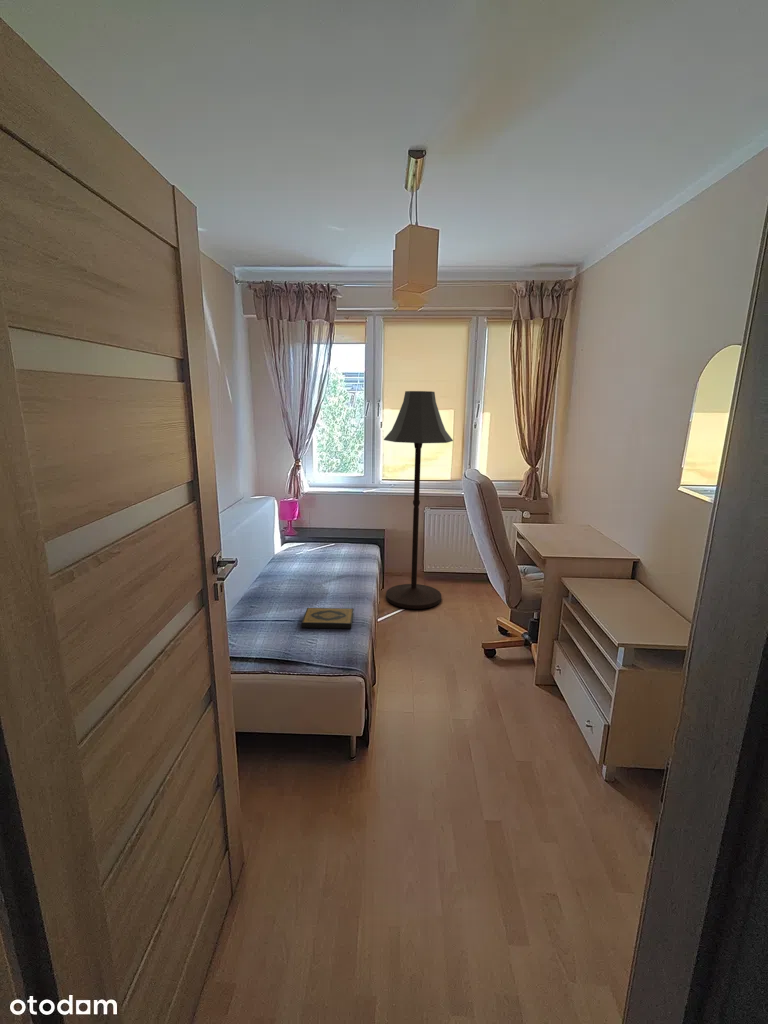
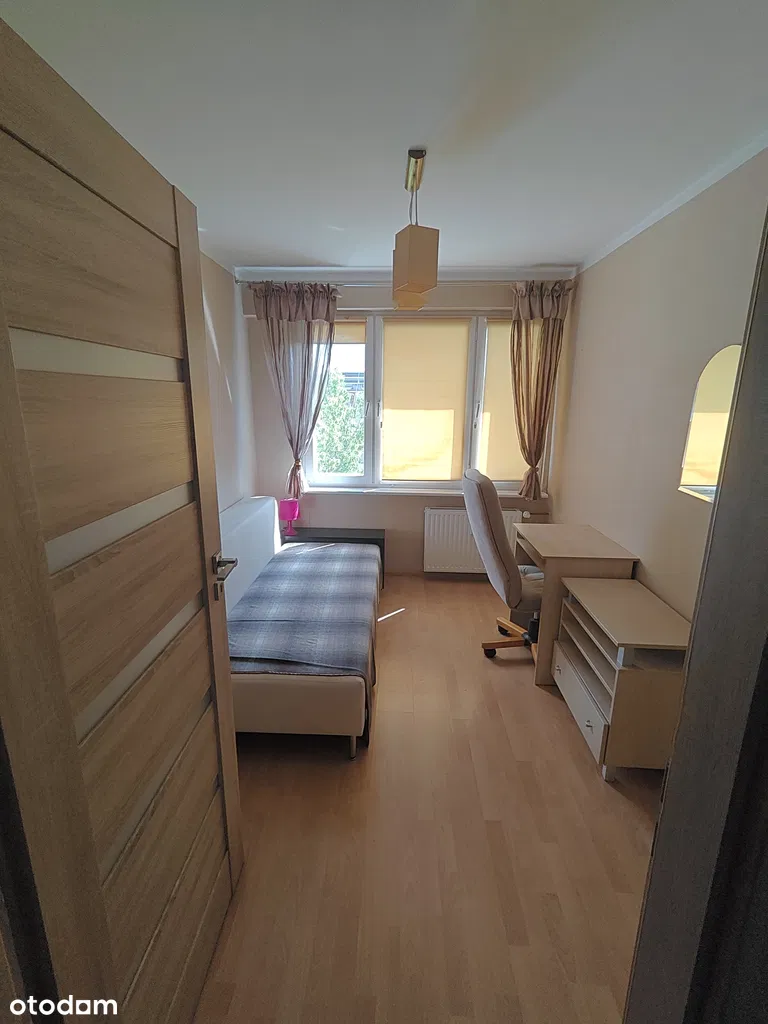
- hardback book (328, 617)
- floor lamp (416, 499)
